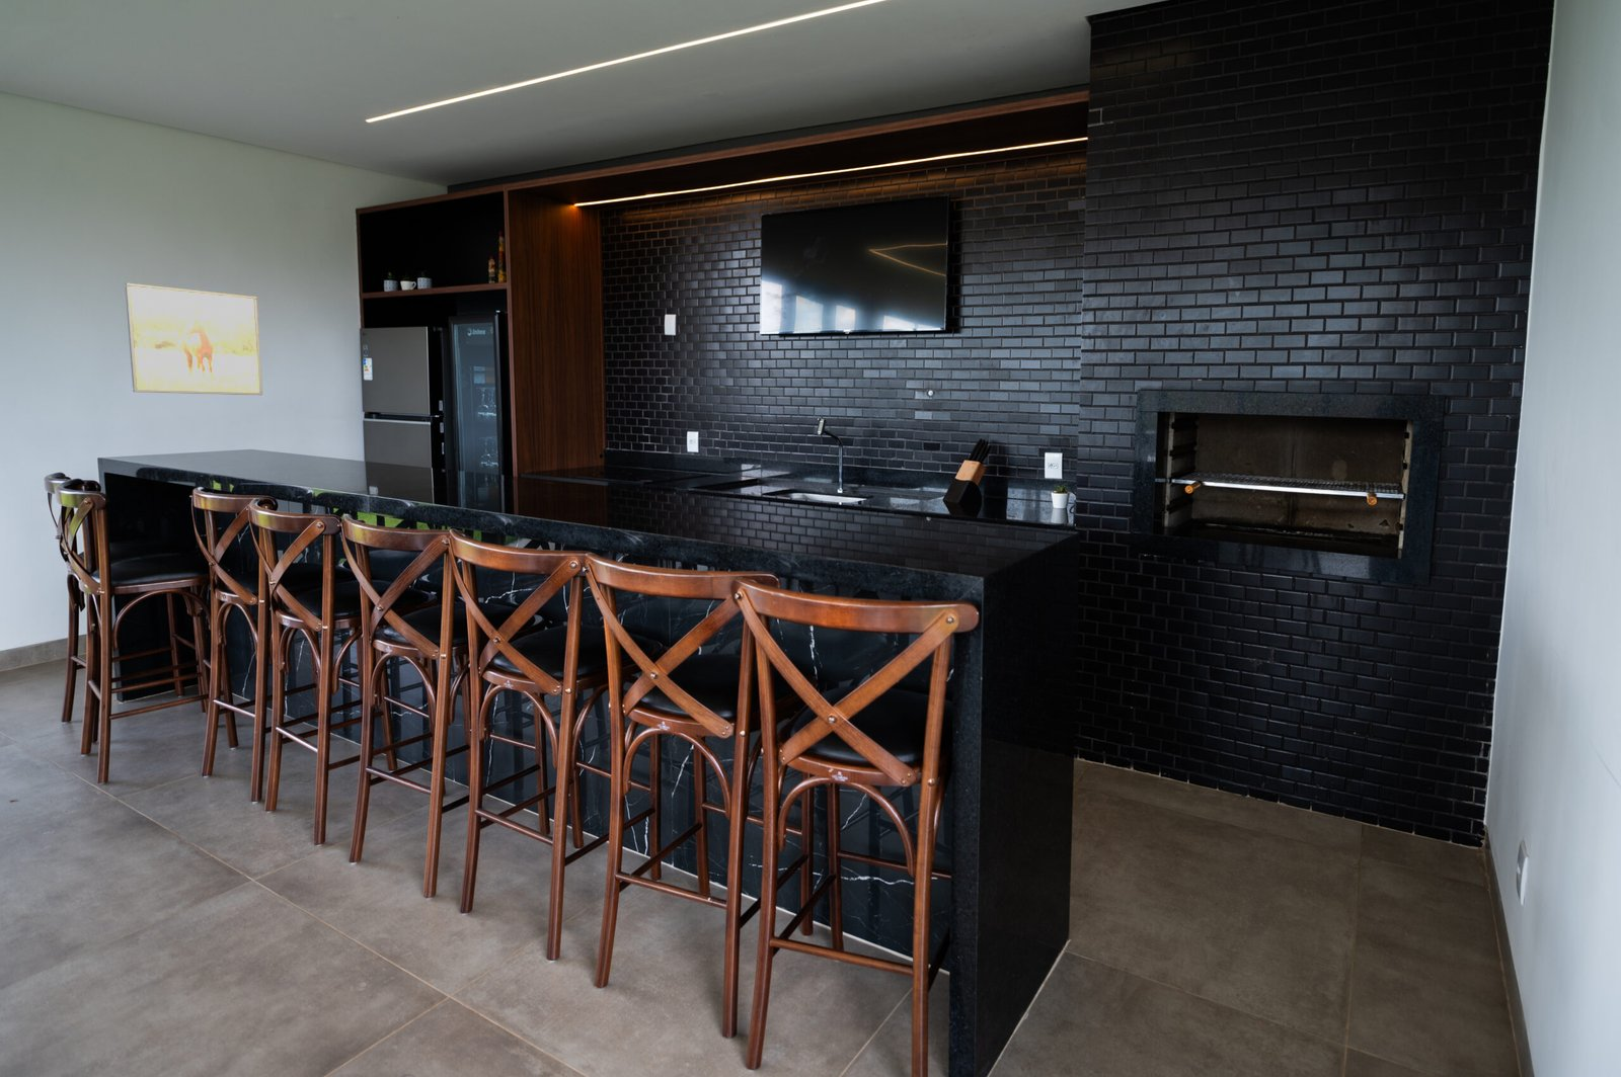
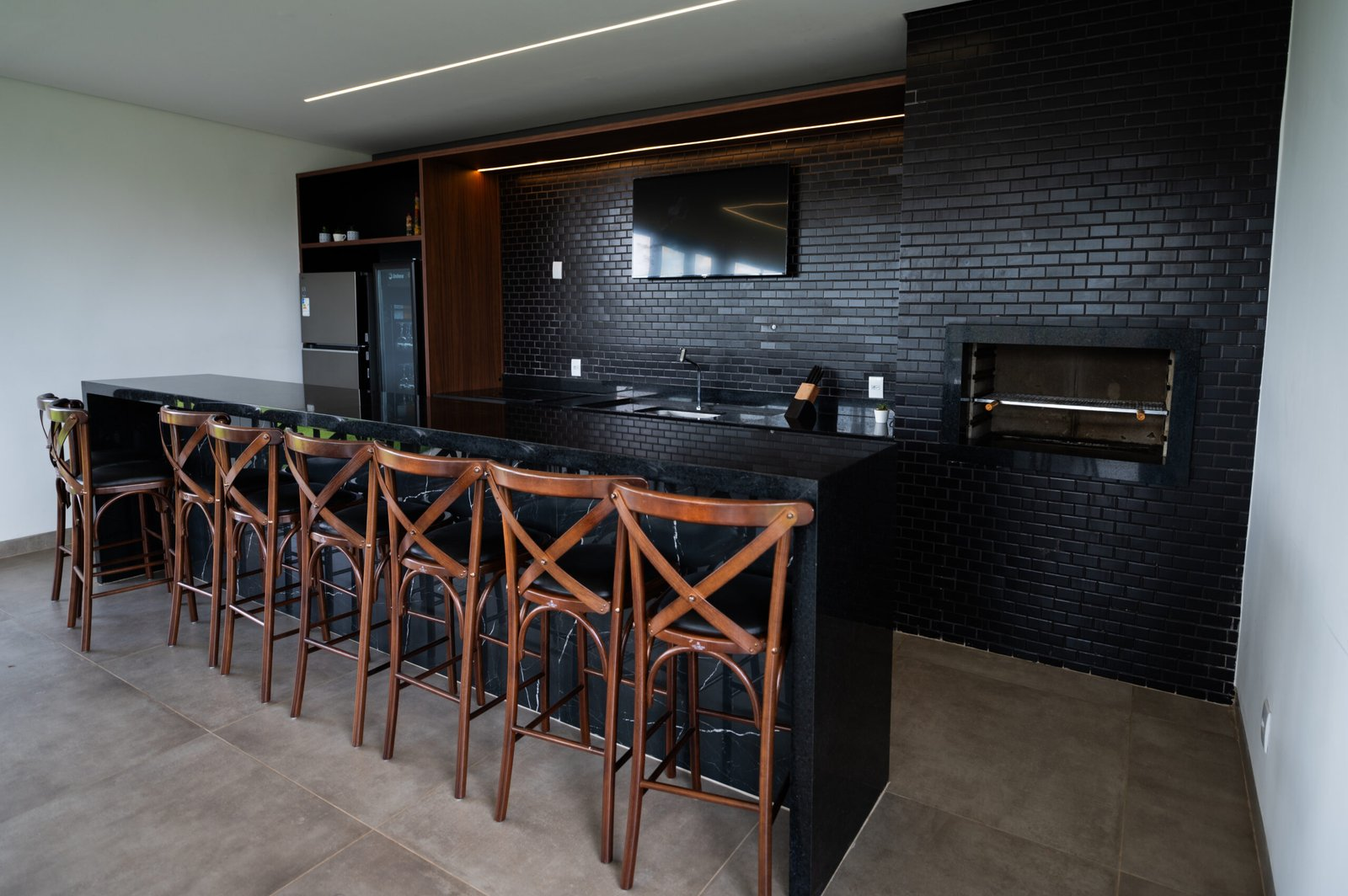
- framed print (197, 343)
